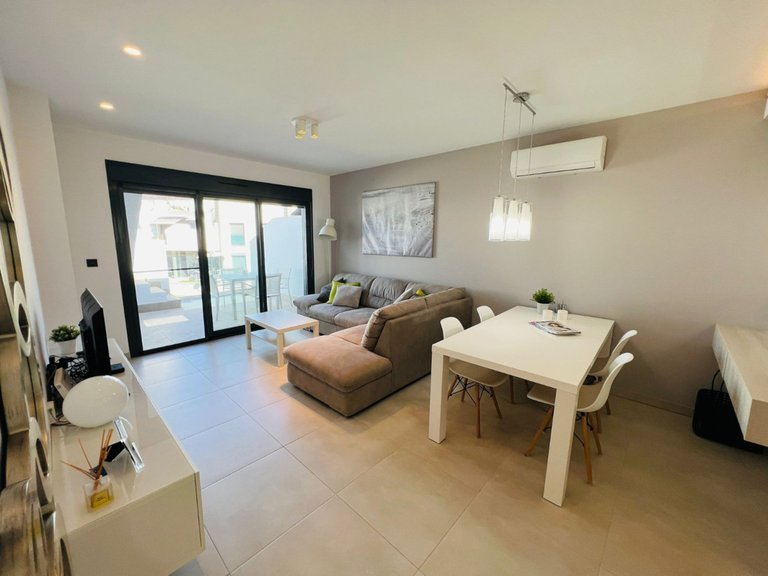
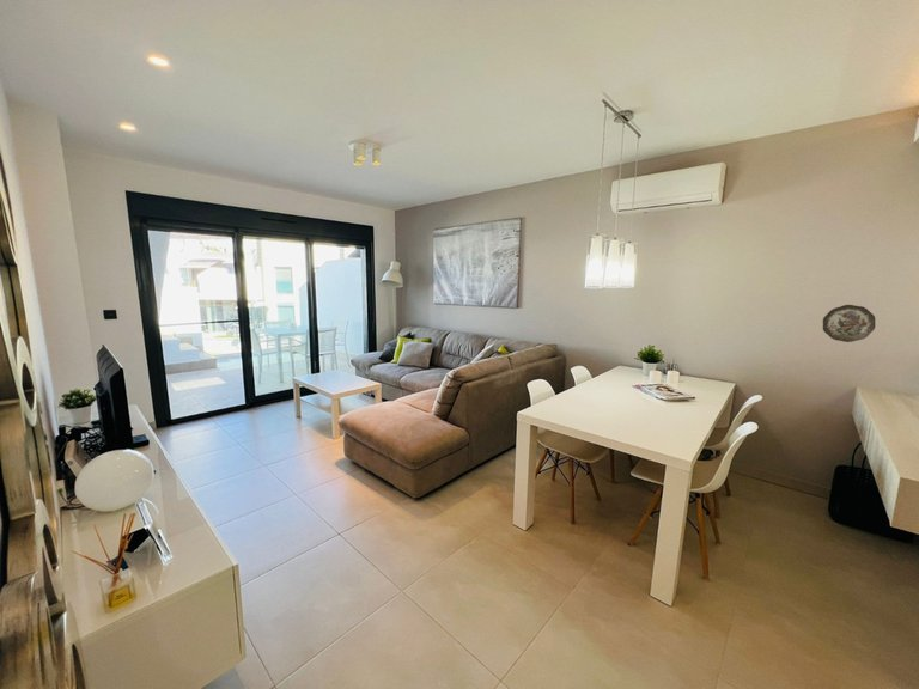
+ decorative plate (847, 323)
